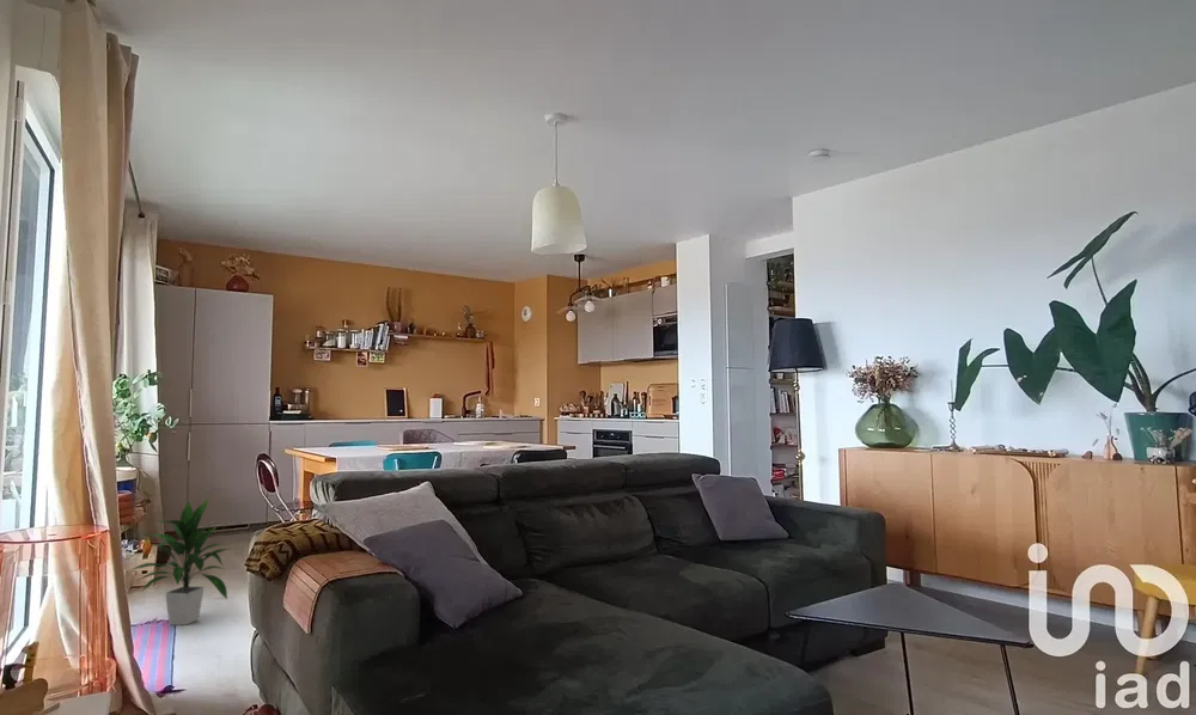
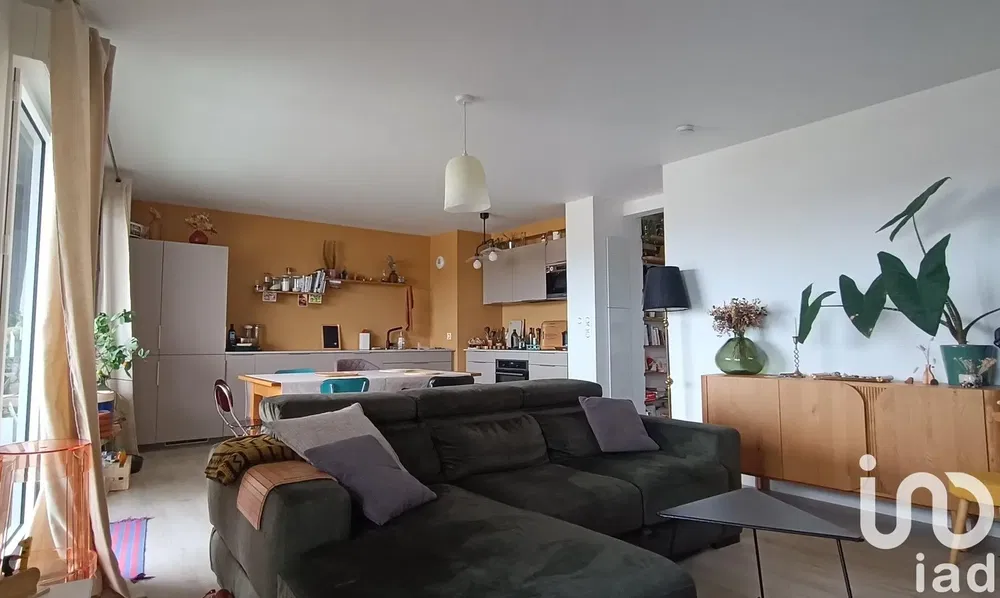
- indoor plant (187, 562)
